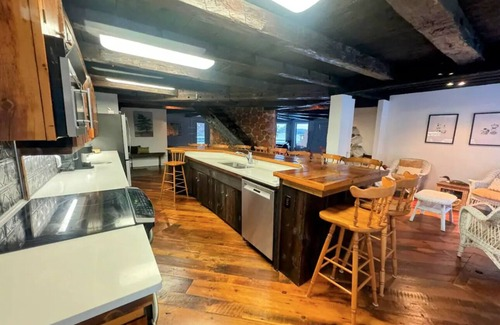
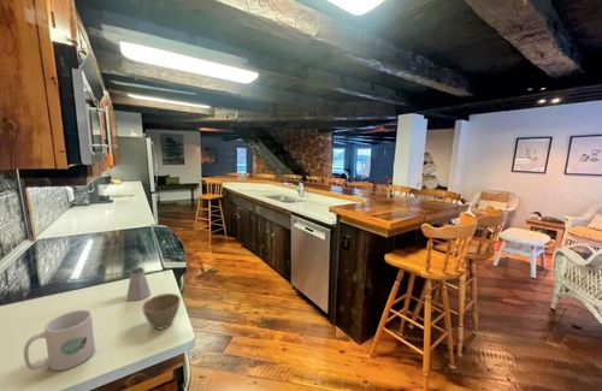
+ saltshaker (137, 282)
+ mug (60, 342)
+ flower pot (161, 313)
